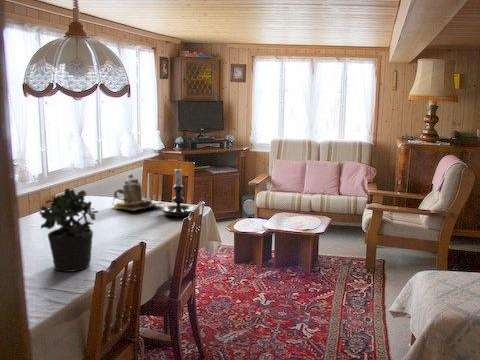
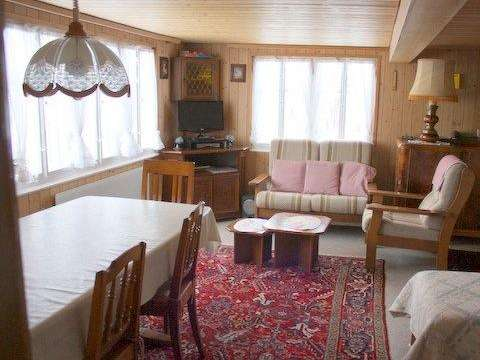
- teapot (137, 190)
- candle holder (179, 190)
- potted plant (68, 227)
